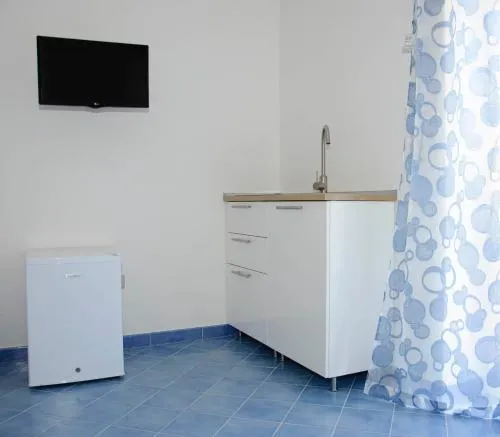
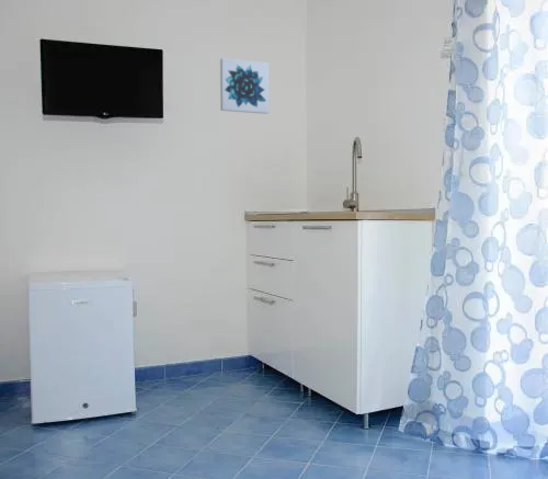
+ wall art (244, 87)
